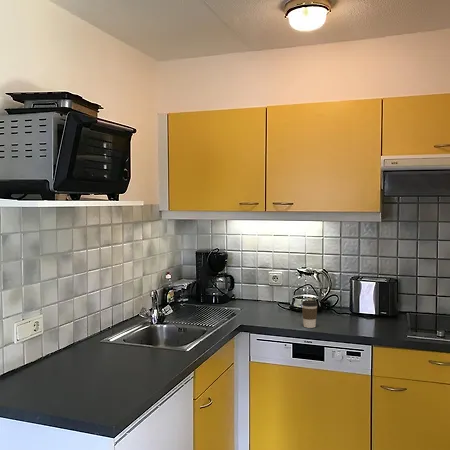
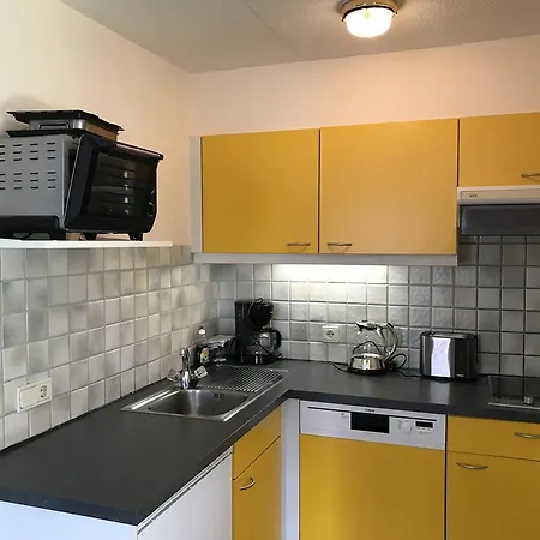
- coffee cup (309, 313)
